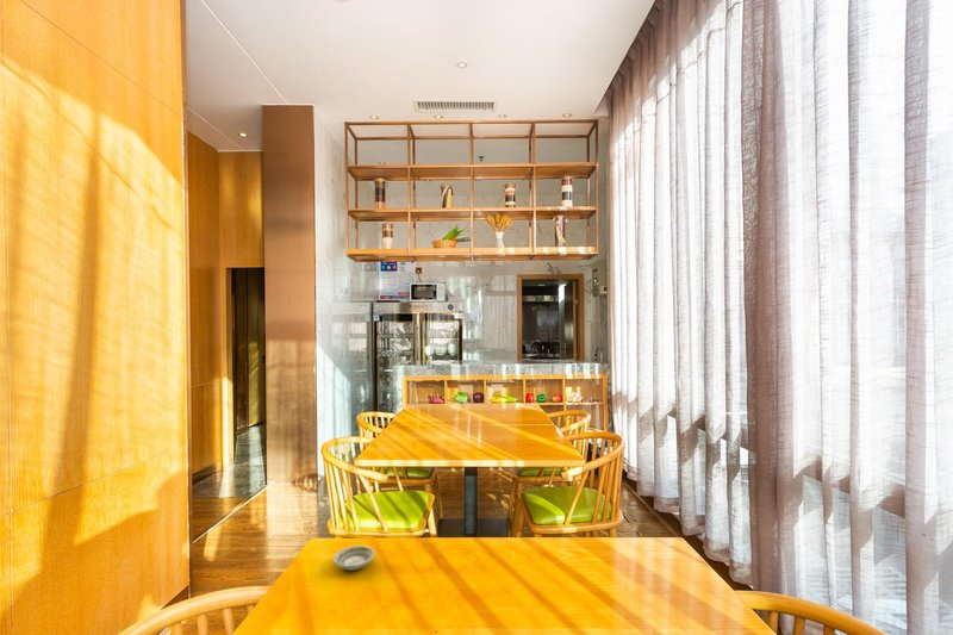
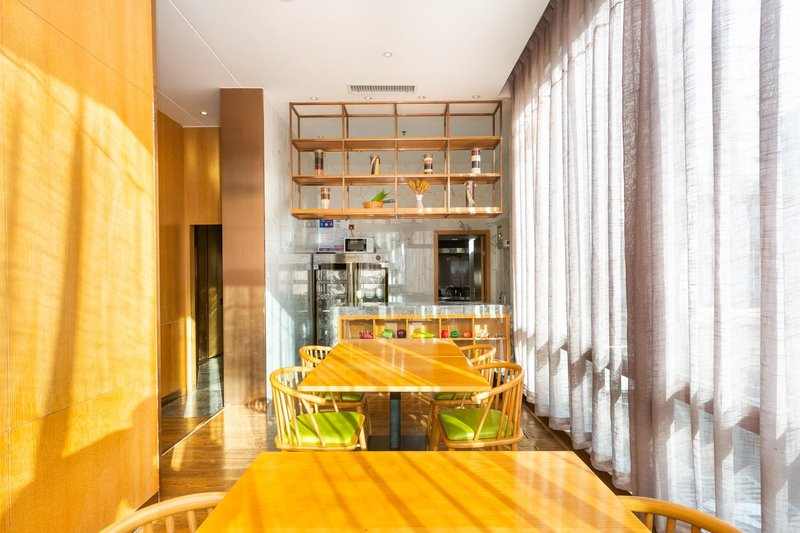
- saucer (354, 560)
